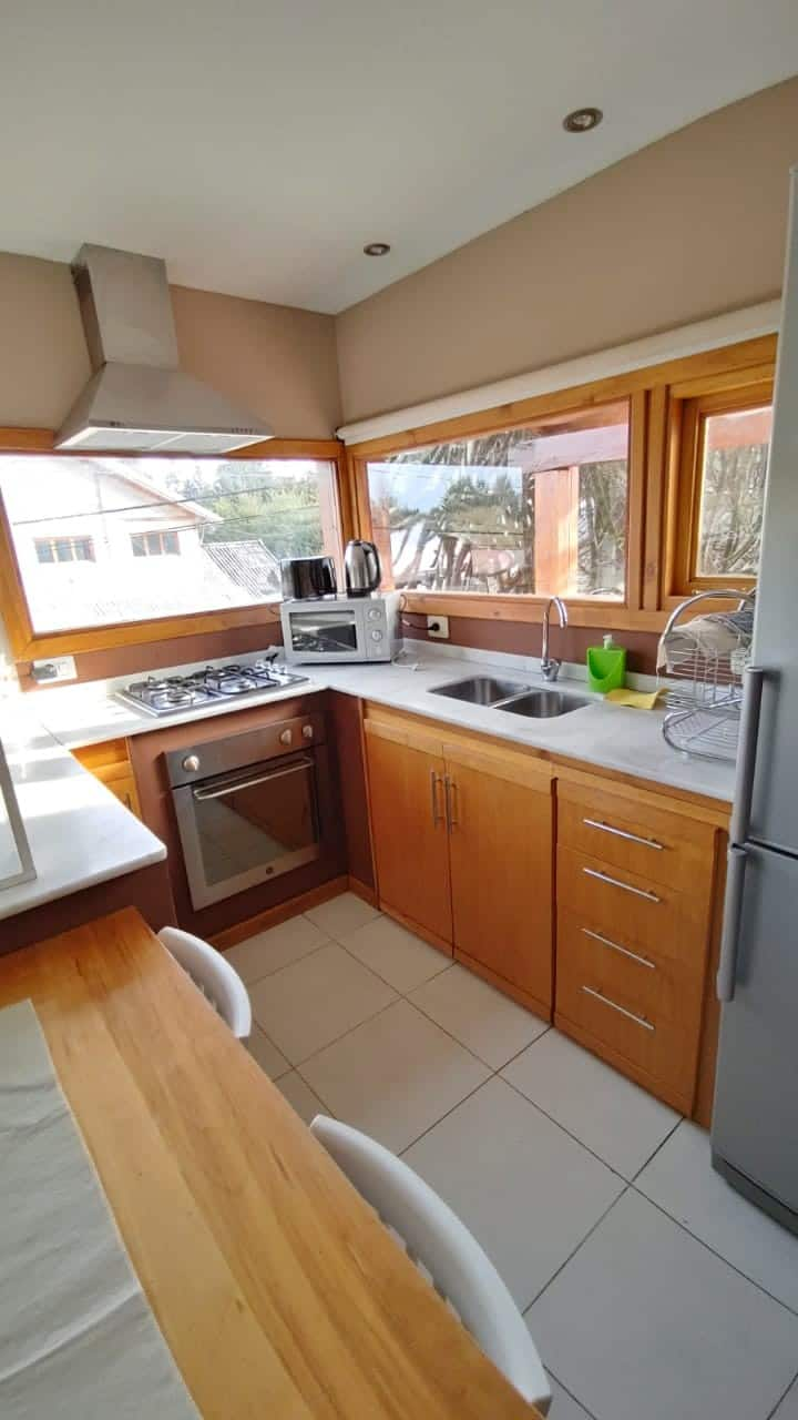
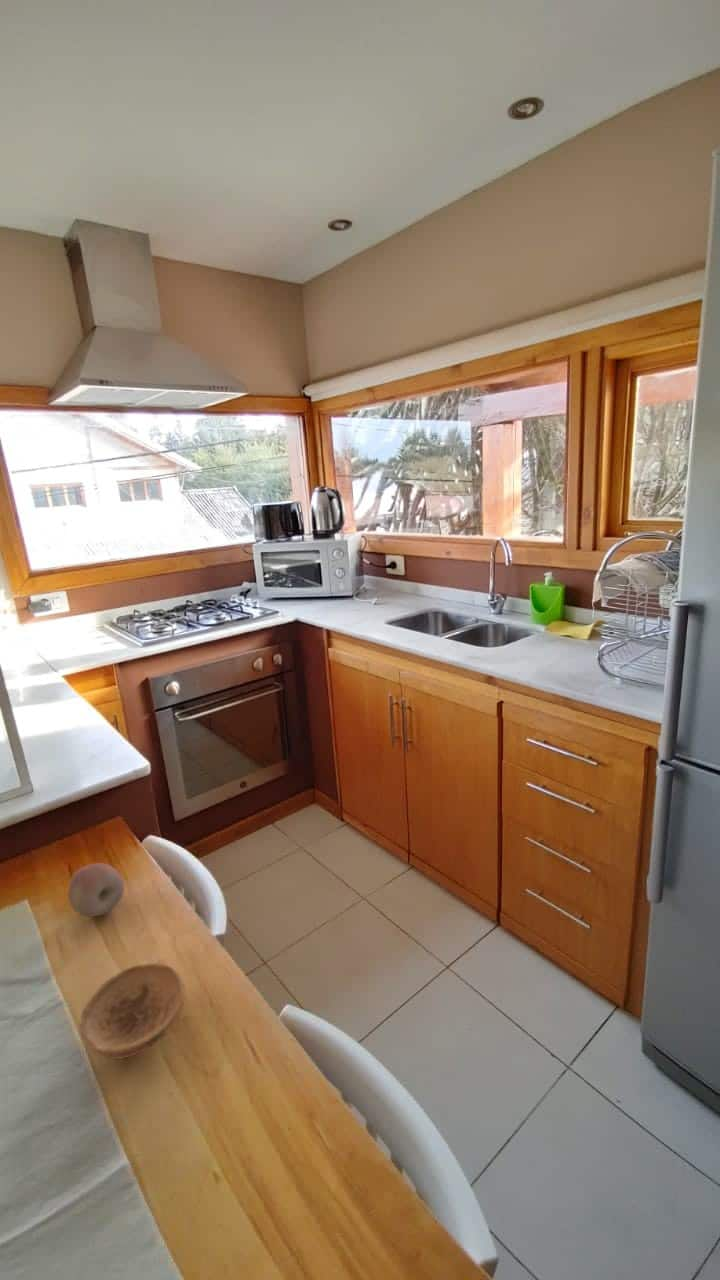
+ fruit (94, 888)
+ bowl (136, 1016)
